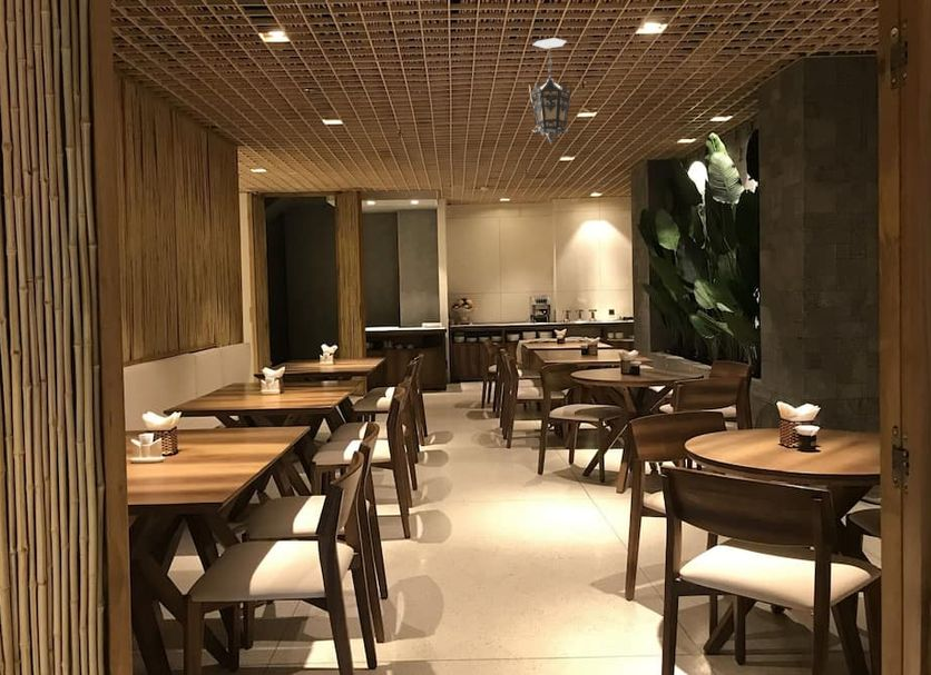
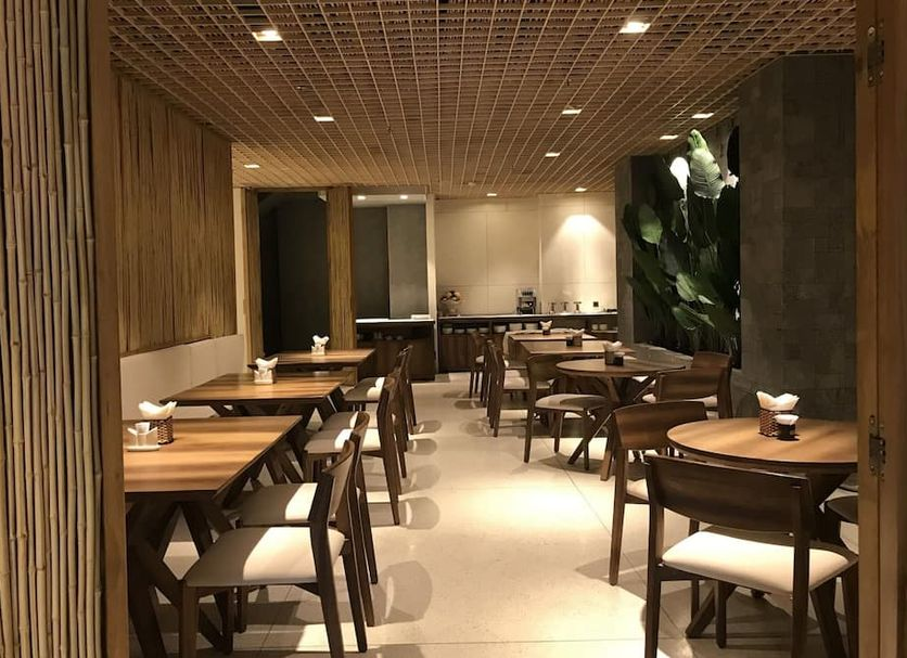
- hanging lantern (550, 93)
